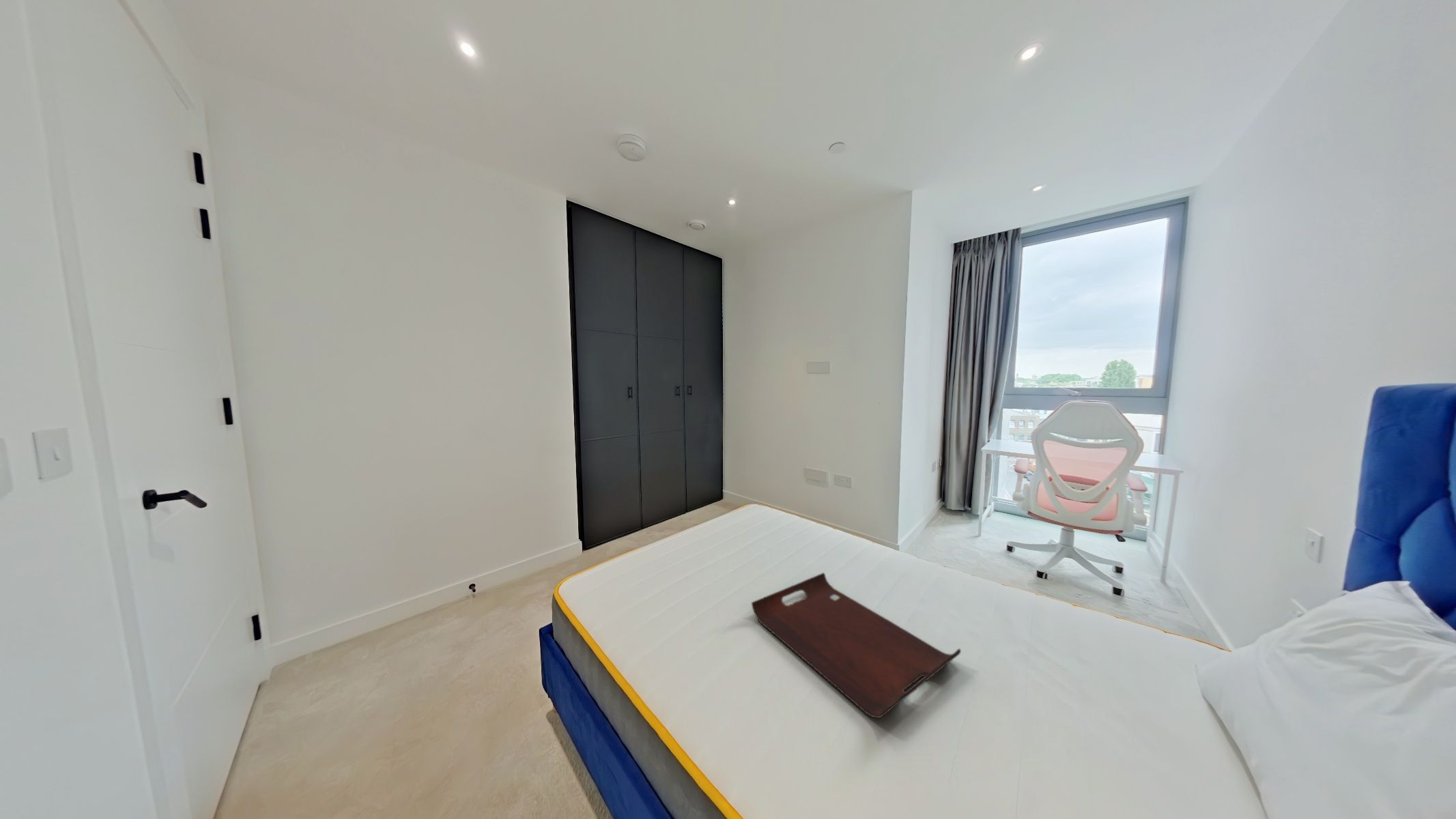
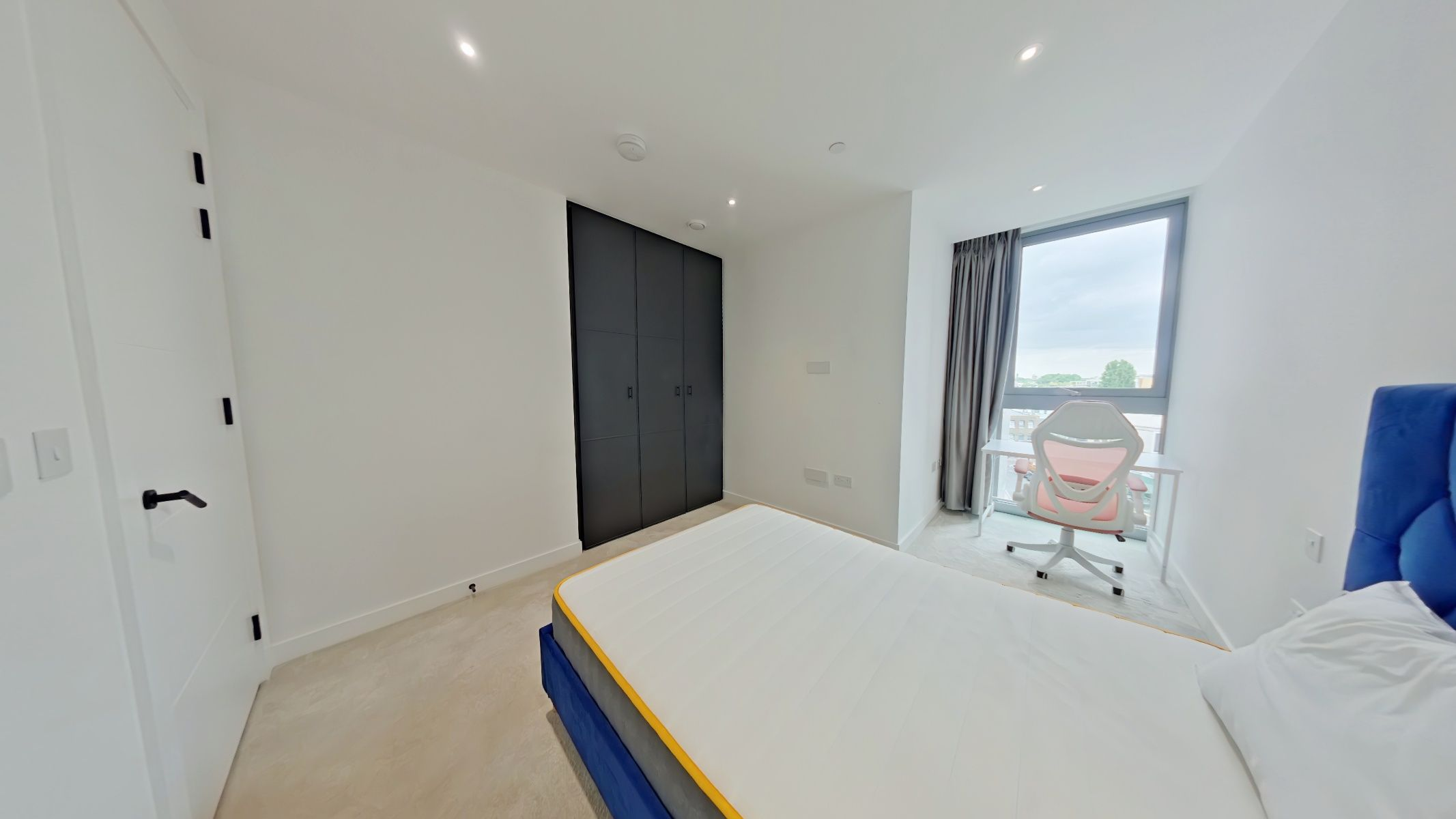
- serving tray (846, 630)
